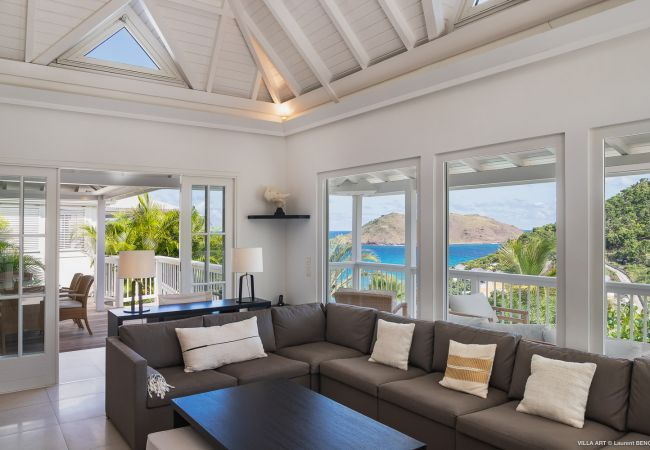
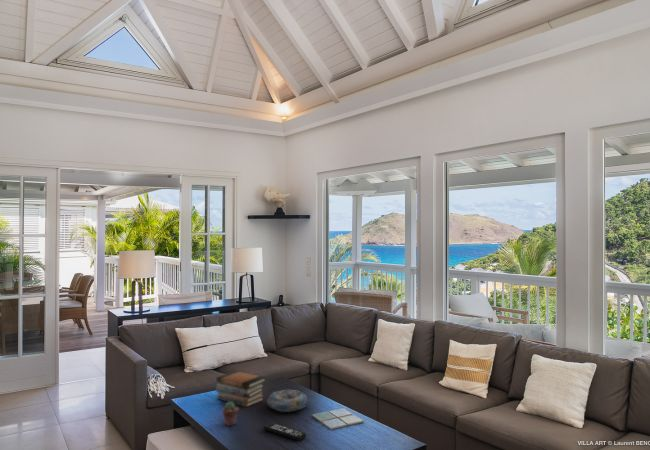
+ book stack (240, 388)
+ decorative bowl (287, 400)
+ potted succulent (230, 412)
+ remote control (284, 431)
+ drink coaster (337, 418)
